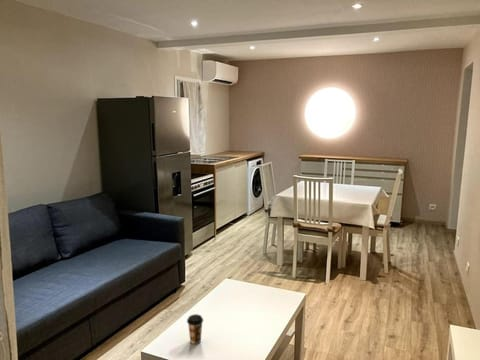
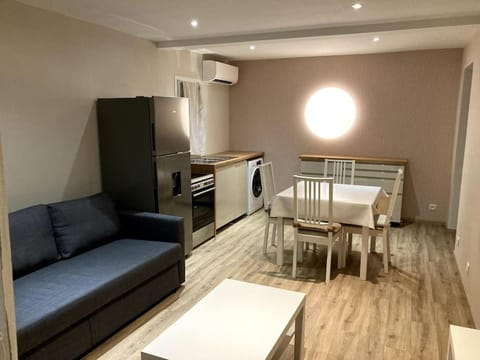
- coffee cup (195, 329)
